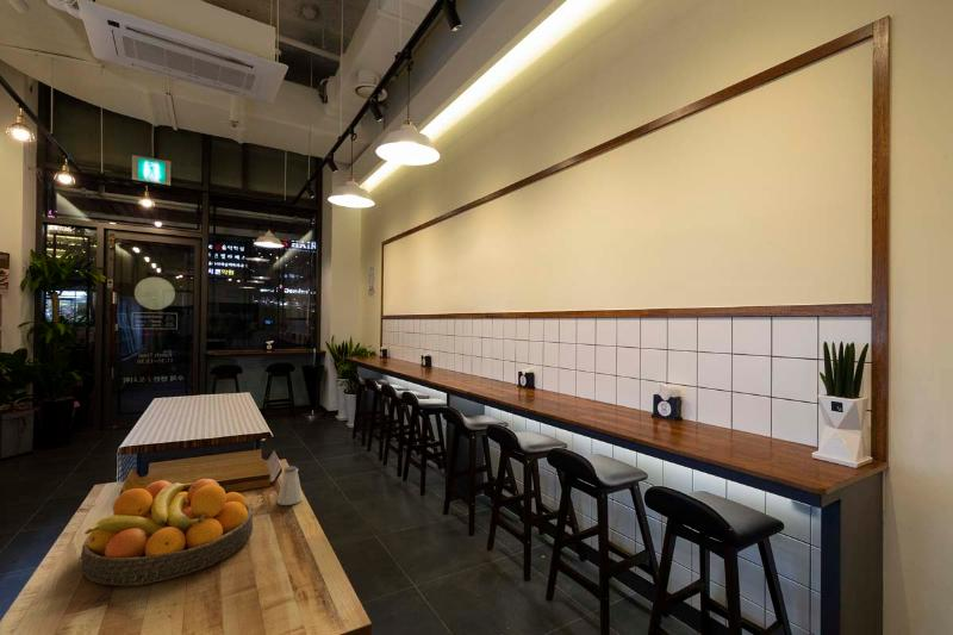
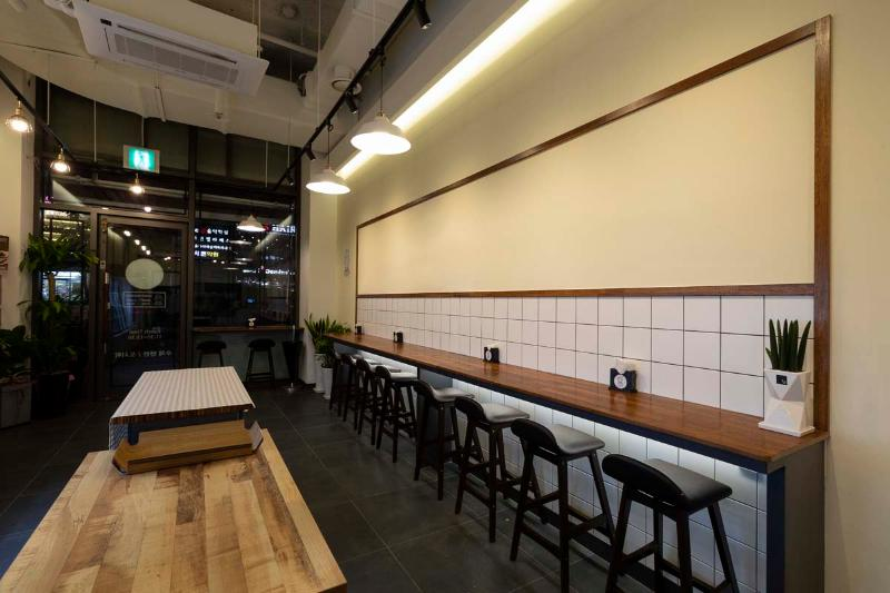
- fruit bowl (174, 513)
- saltshaker (289, 484)
